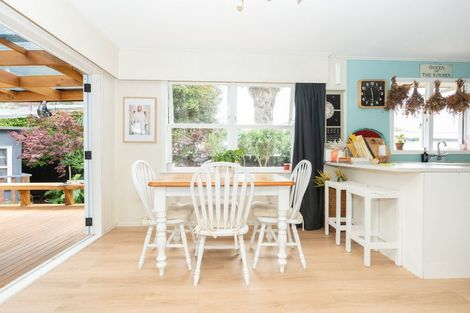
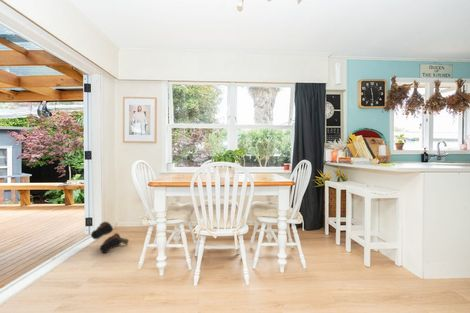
+ boots (110, 232)
